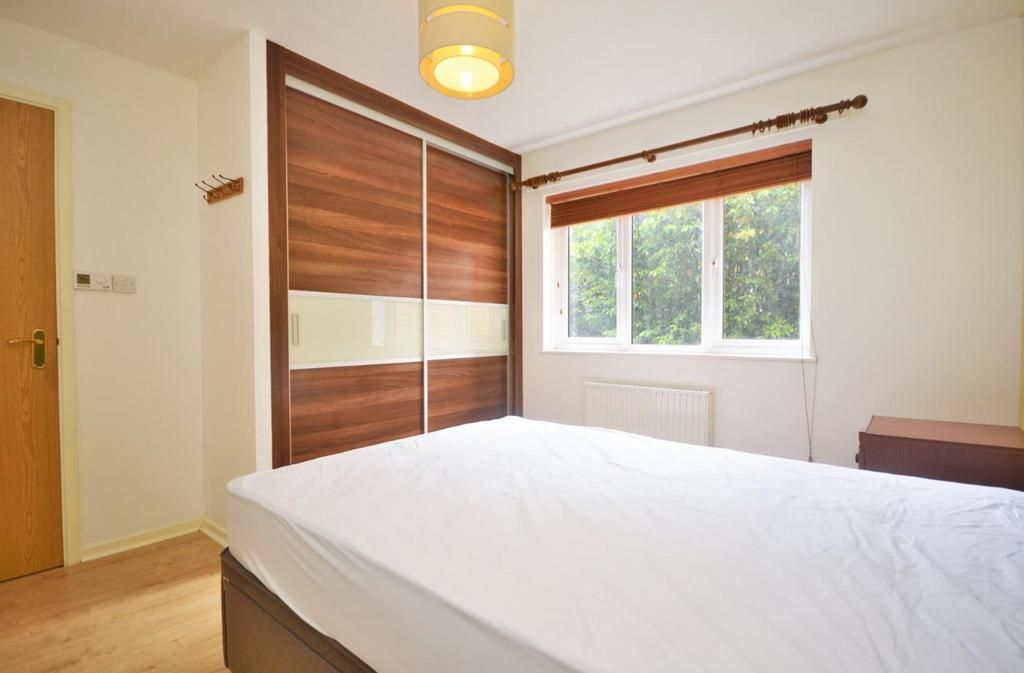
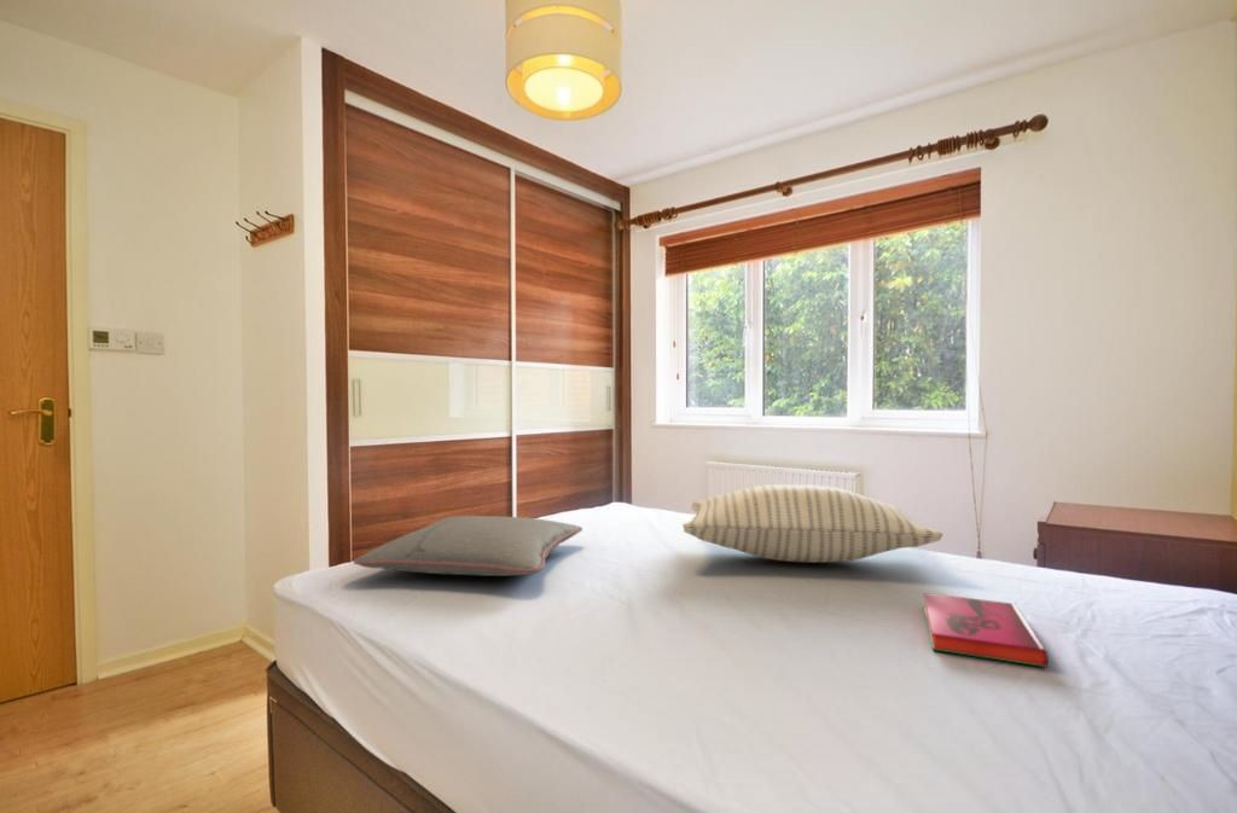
+ hardback book (977, 625)
+ pillow (798, 522)
+ pillow (480, 542)
